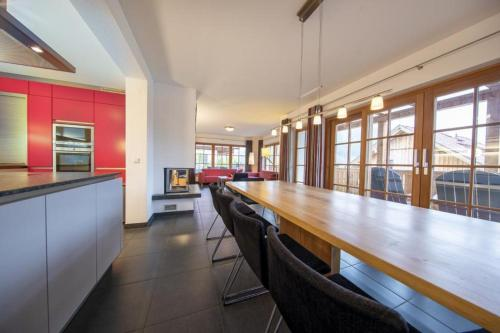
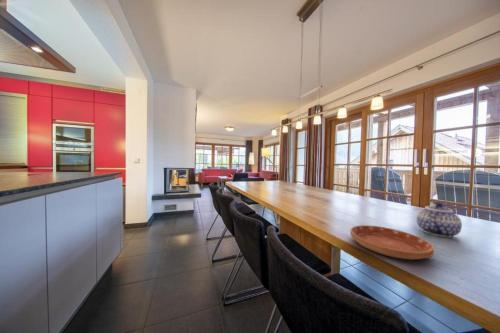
+ saucer (387, 241)
+ teapot (437, 218)
